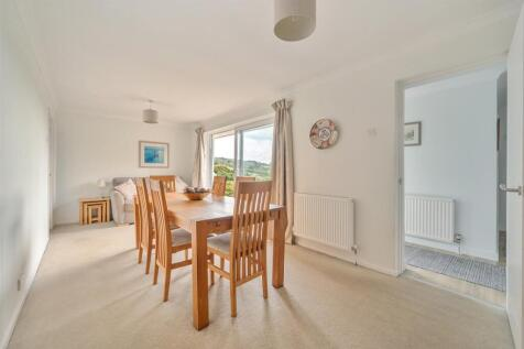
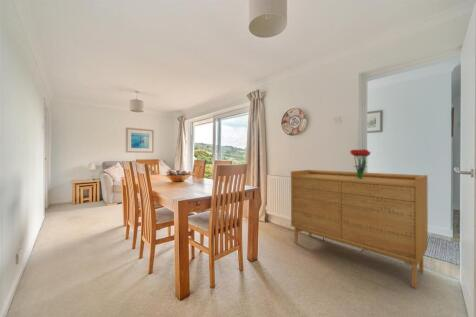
+ sideboard (349, 214)
+ bouquet (360, 163)
